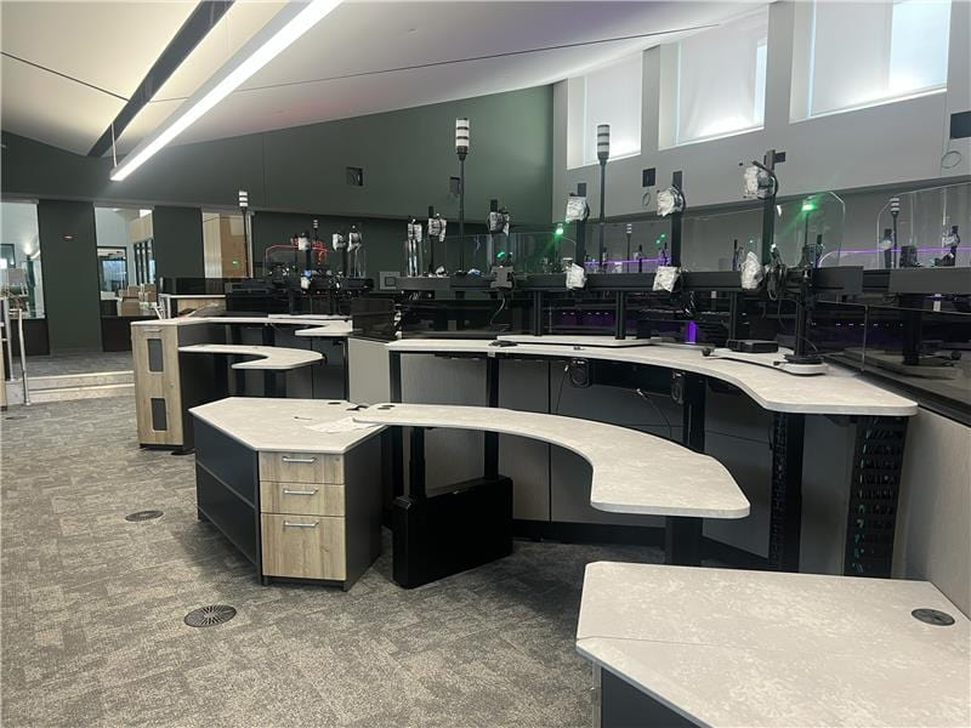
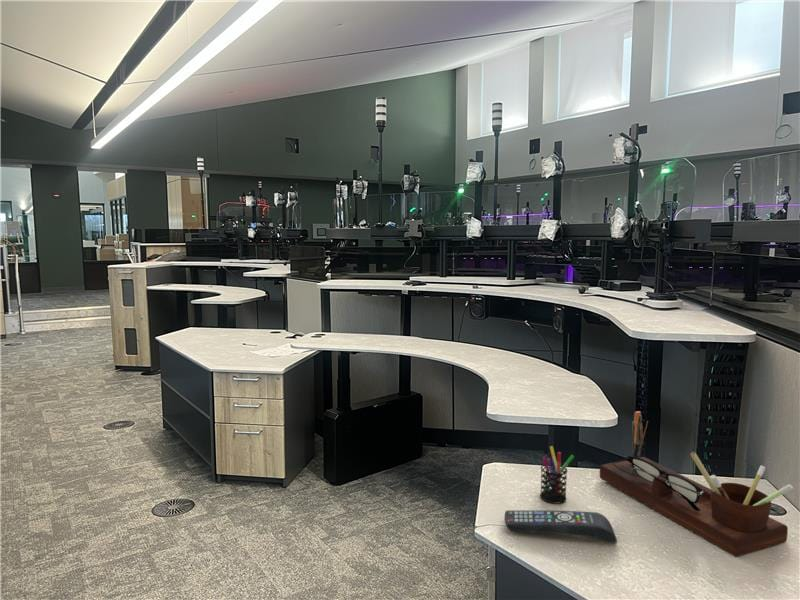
+ remote control (558, 523)
+ desk organizer (686, 477)
+ pen holder (557, 473)
